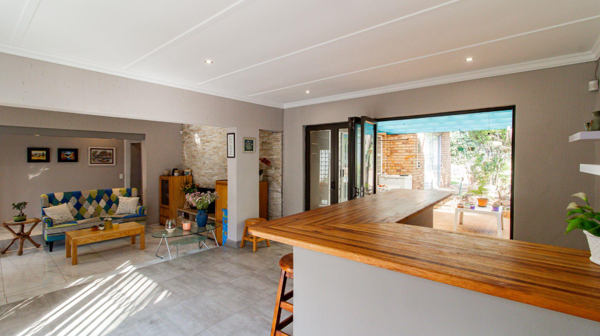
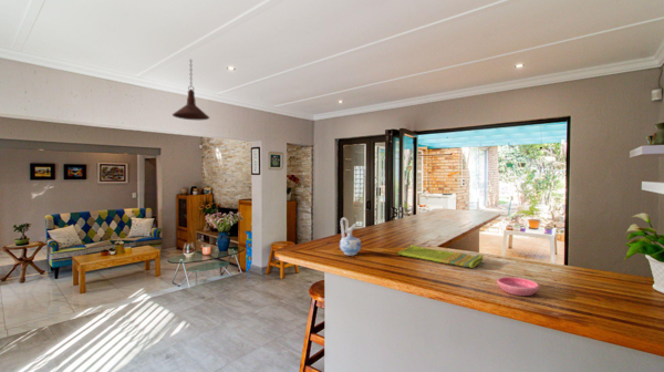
+ ceramic pitcher (350, 236)
+ dish towel (438, 255)
+ saucer (517, 286)
+ pendant light (190, 89)
